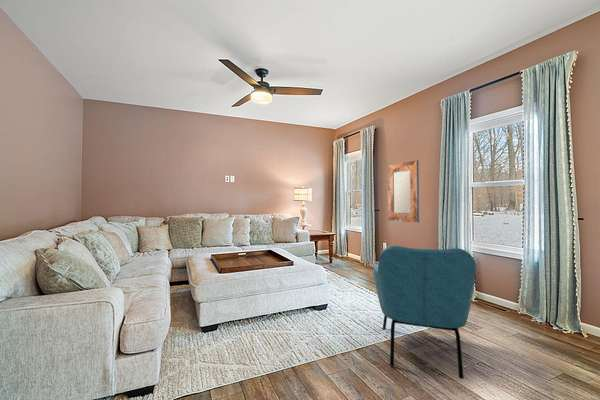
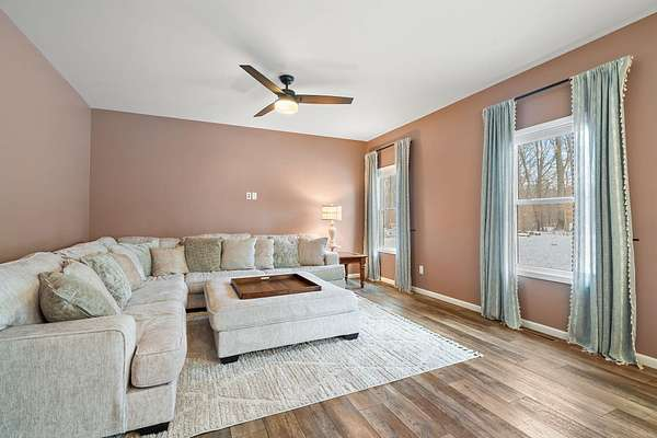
- armchair (421, 297)
- home mirror (402, 192)
